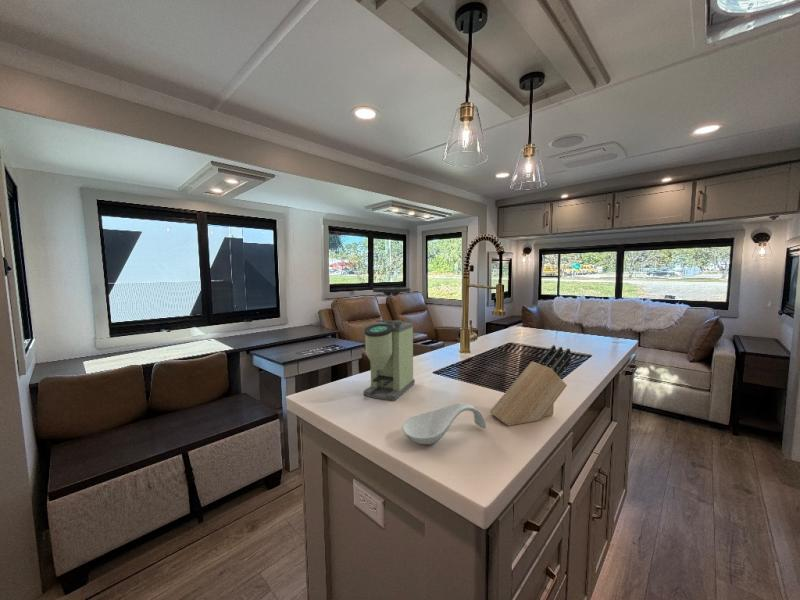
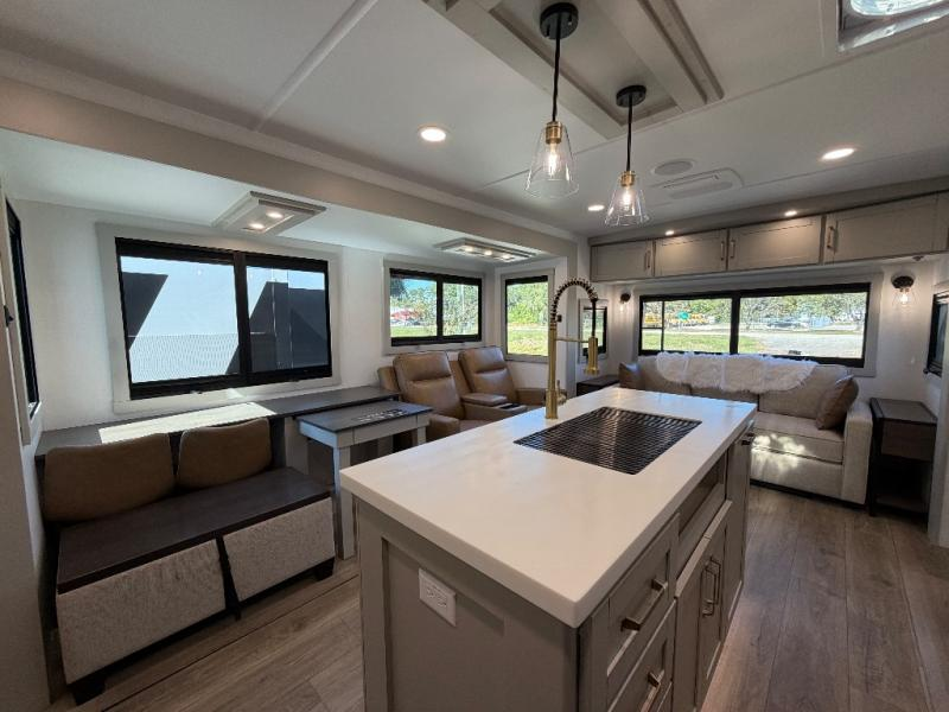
- coffee grinder (389, 339)
- knife block (533, 381)
- spoon rest (444, 421)
